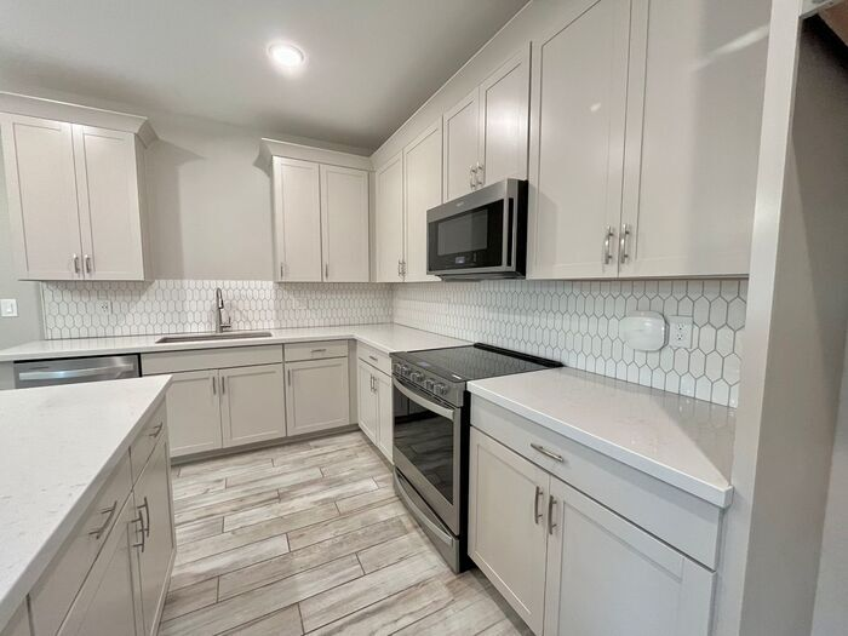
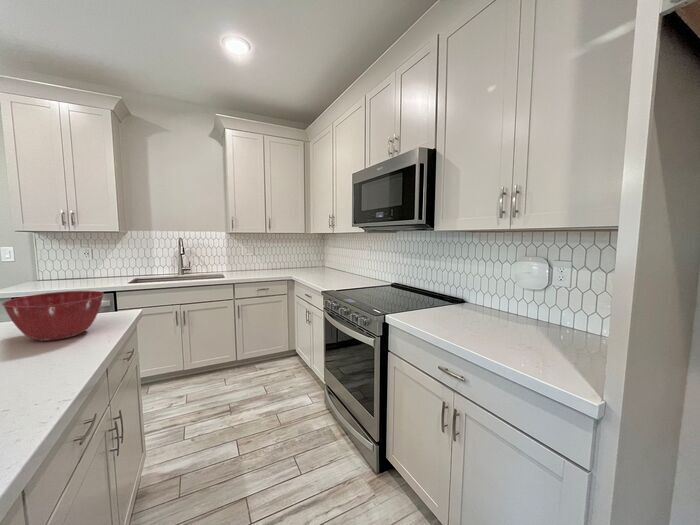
+ mixing bowl (58, 316)
